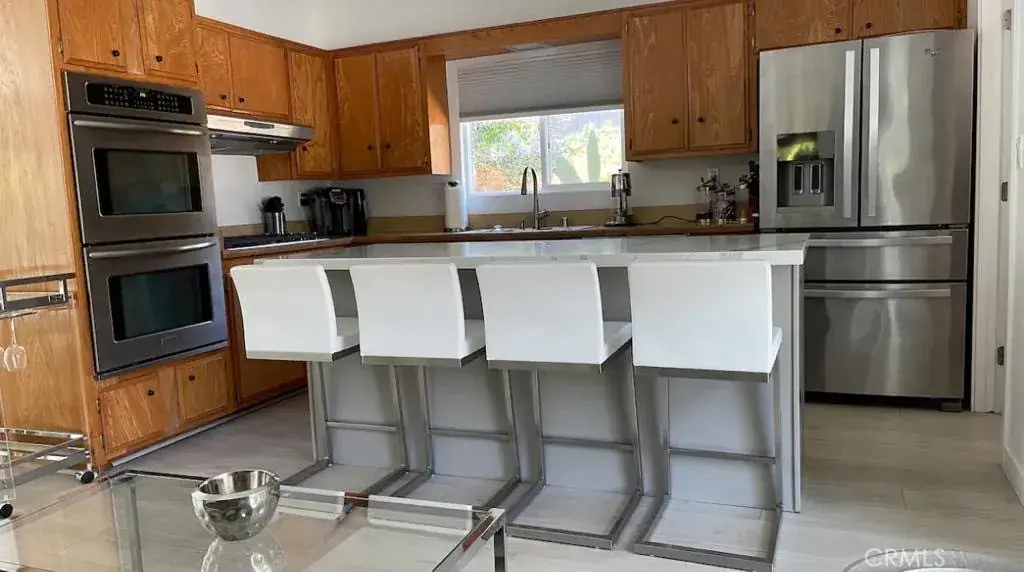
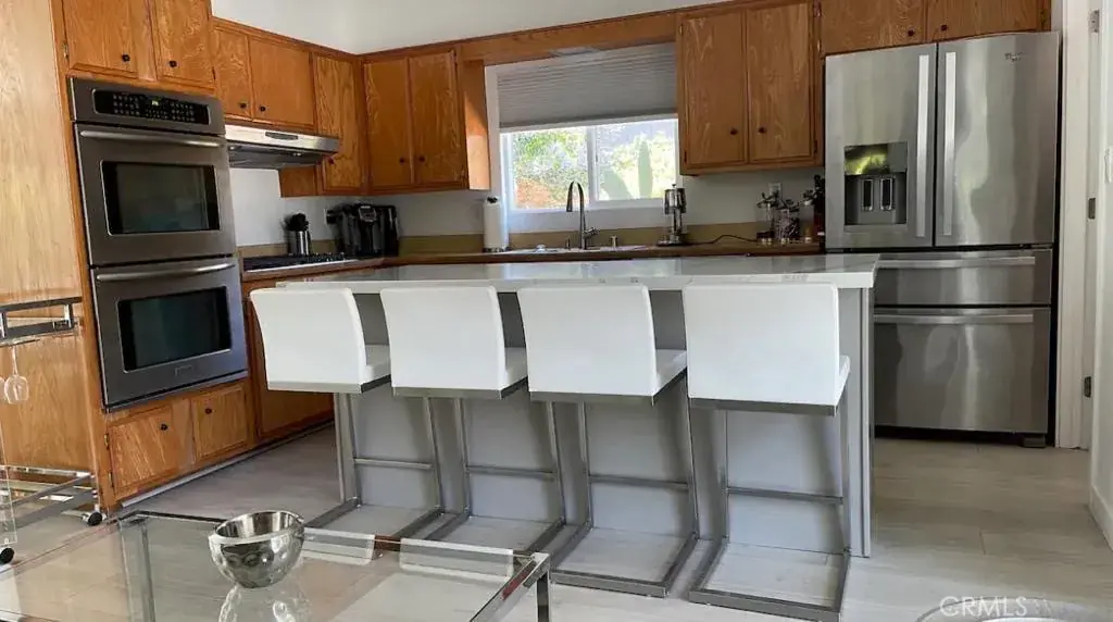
- pen (345, 512)
